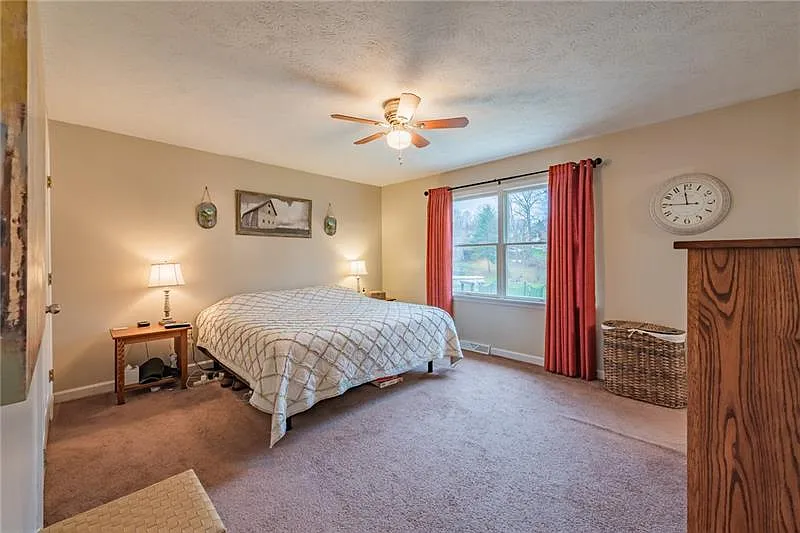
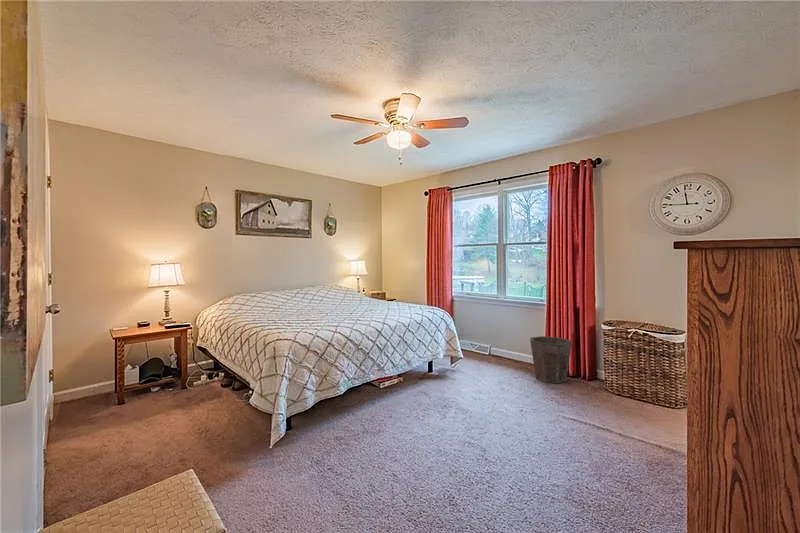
+ waste bin (550, 359)
